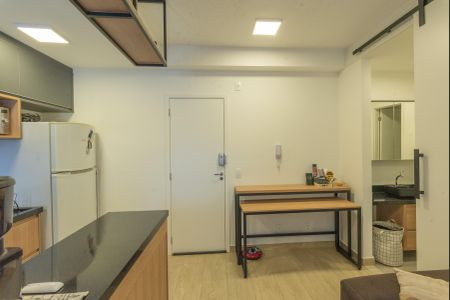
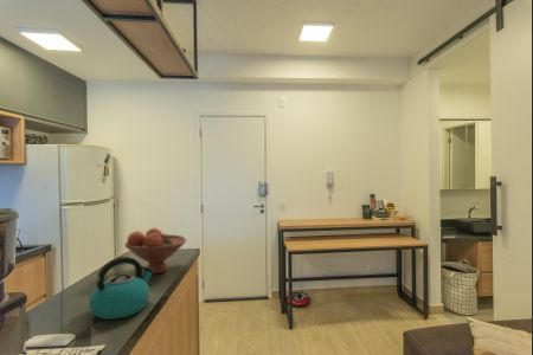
+ kettle (124, 282)
+ fruit bowl (156, 250)
